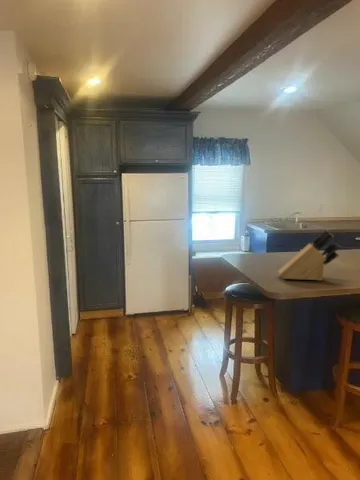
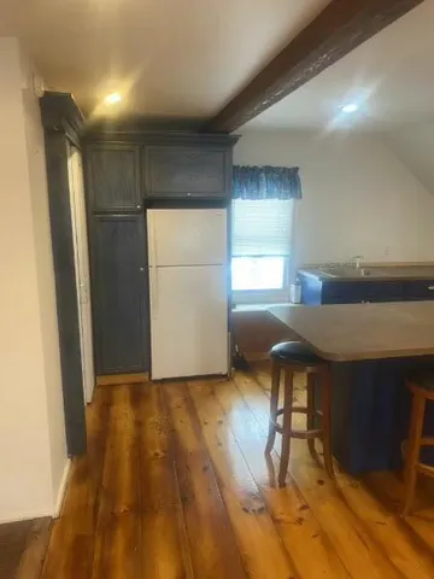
- knife block (308, 254)
